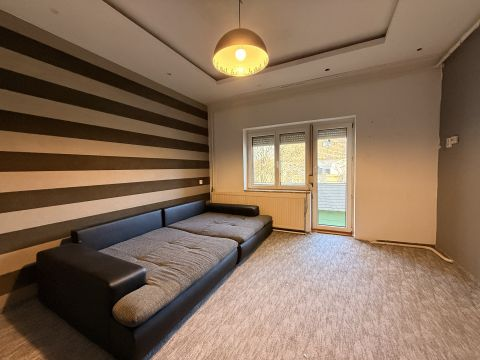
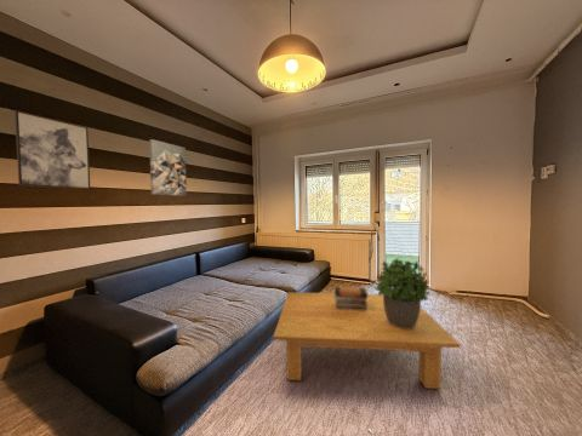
+ wall art (56, 153)
+ potted plant (401, 289)
+ coffee table (353, 332)
+ book stack (350, 298)
+ wall art (169, 170)
